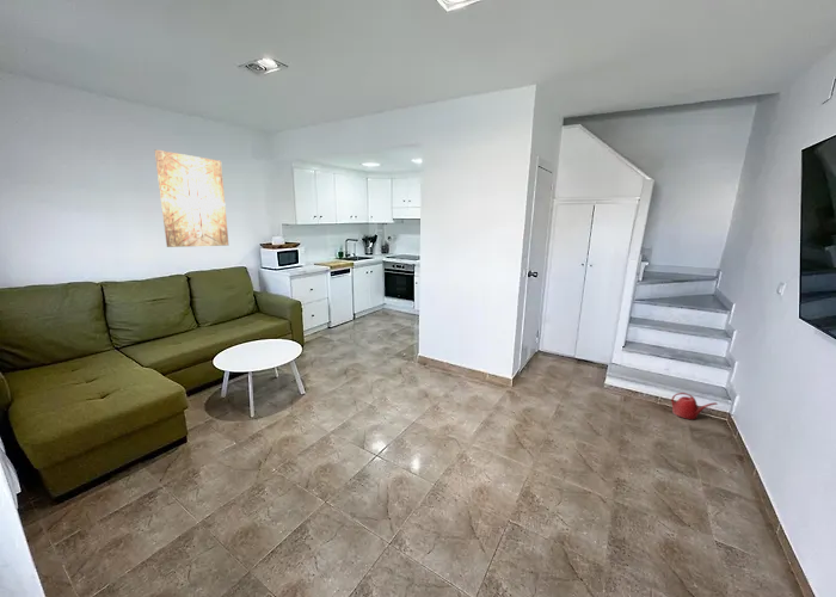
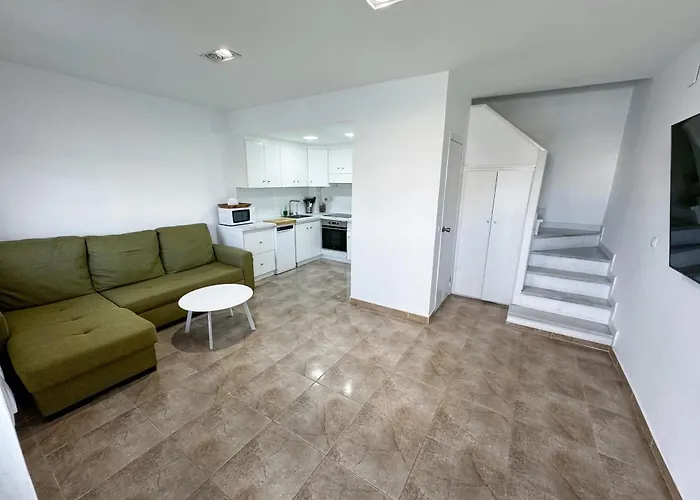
- watering can (693, 406)
- wall art (195, 202)
